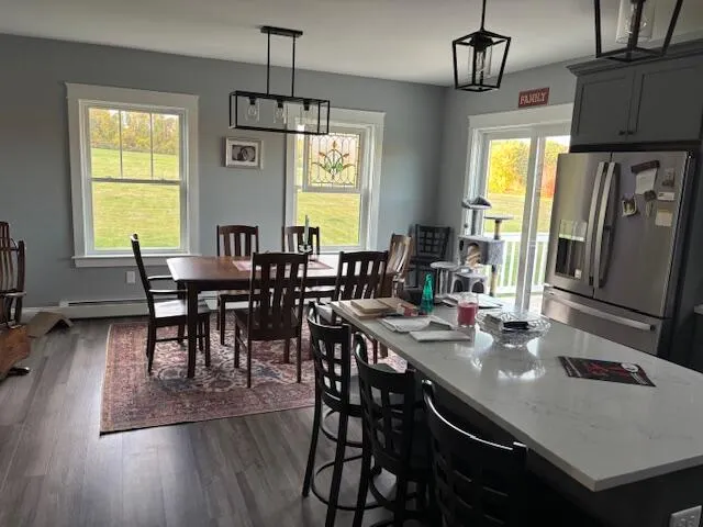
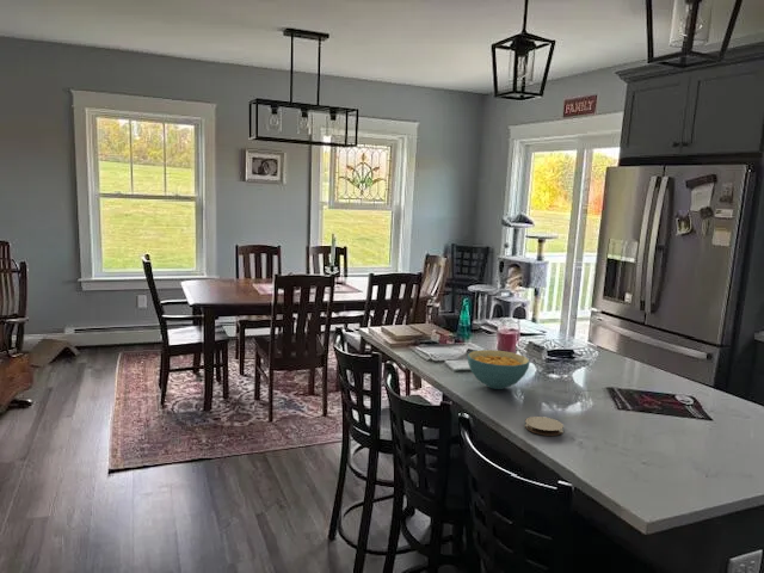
+ coaster (543, 425)
+ cereal bowl (497, 371)
